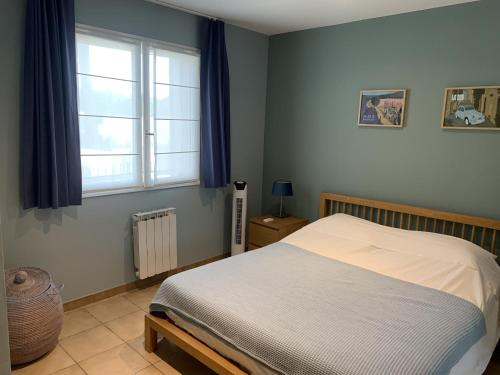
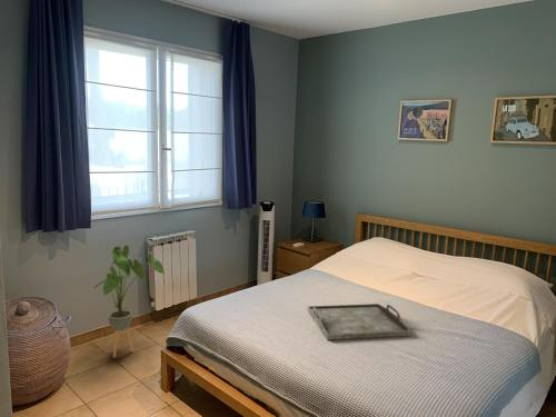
+ serving tray (355, 316)
+ house plant (122, 298)
